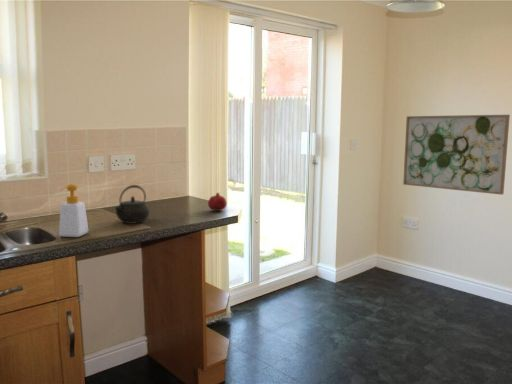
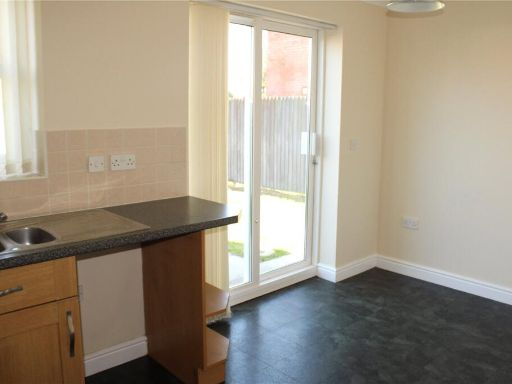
- soap bottle (70, 210)
- fruit (217, 201)
- wall art (451, 152)
- kettle (130, 203)
